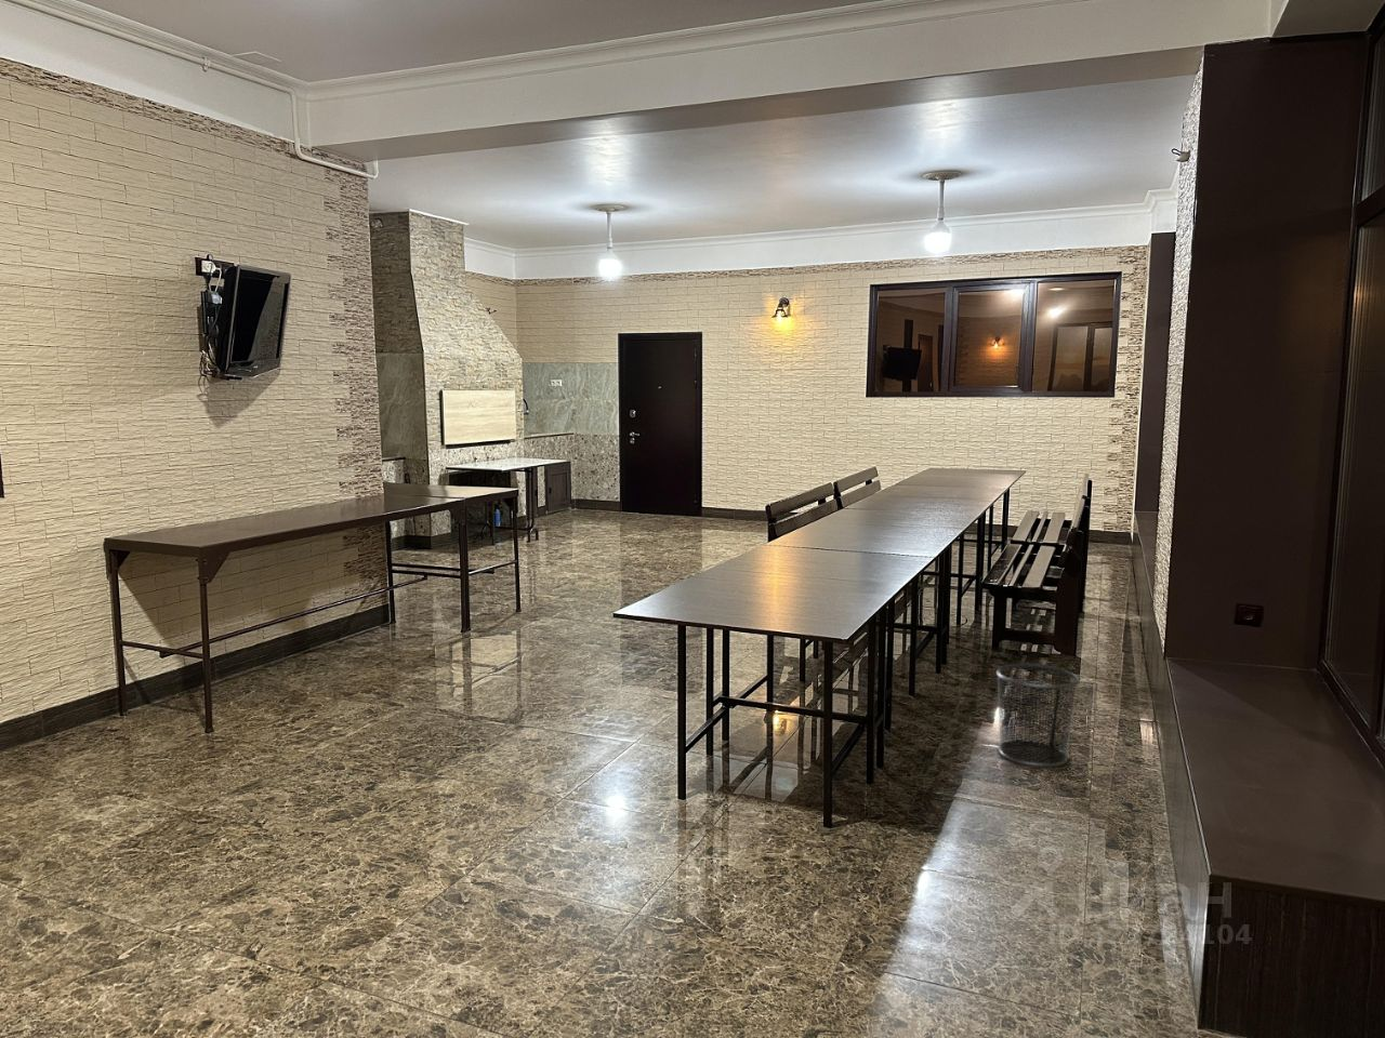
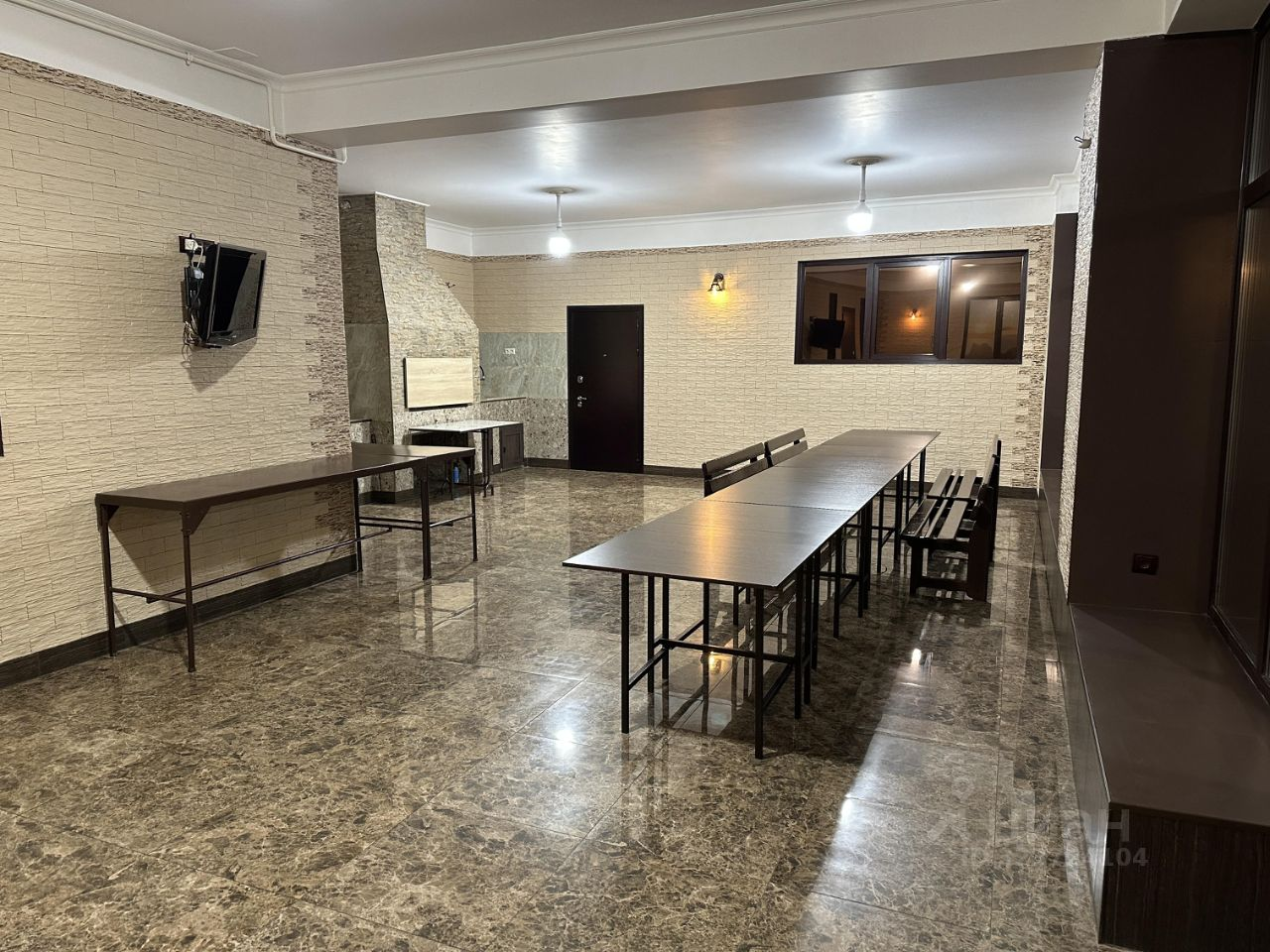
- trash can (1035, 714)
